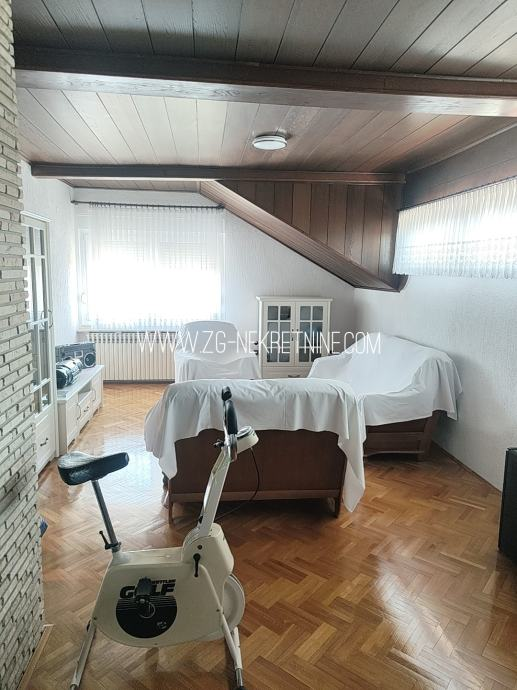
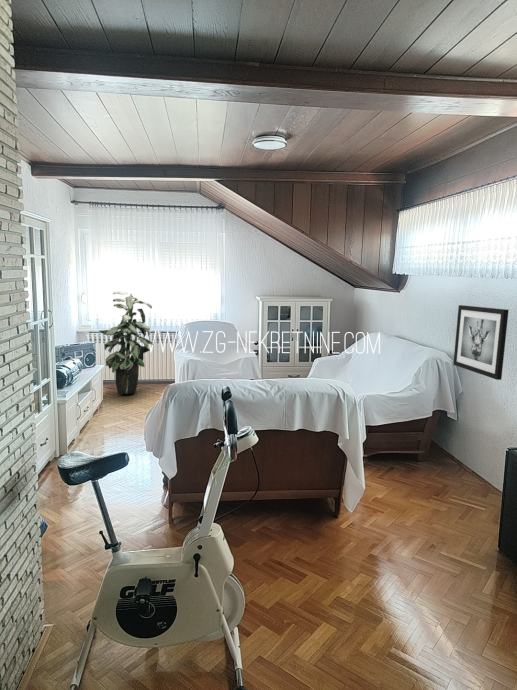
+ indoor plant (125, 343)
+ wall art (478, 339)
